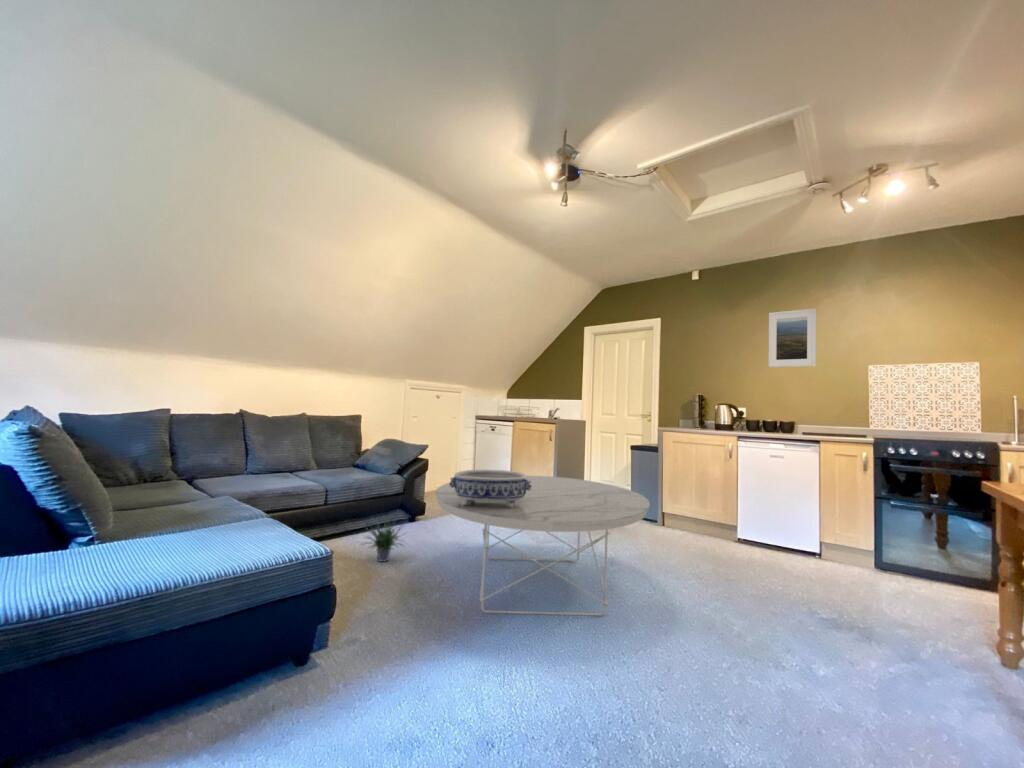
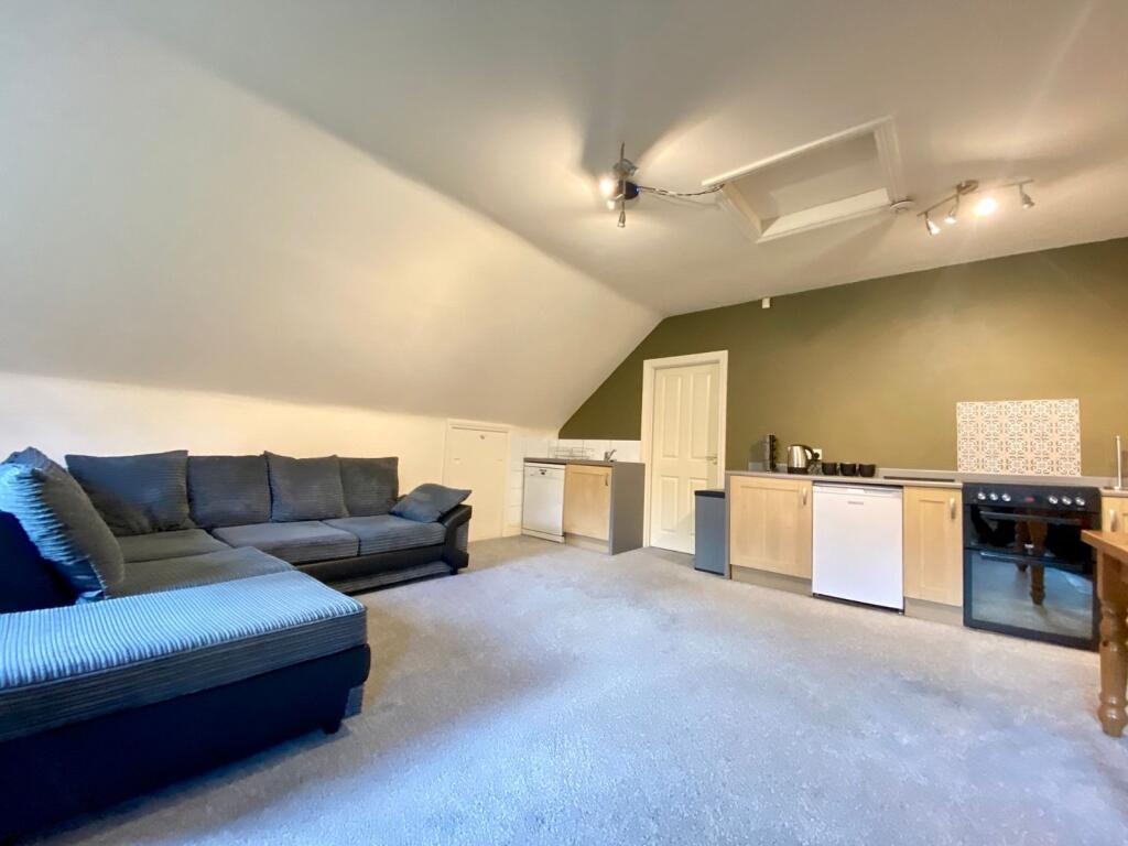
- decorative bowl (490, 487)
- potted plant (386, 535)
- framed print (791, 338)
- coffee table (539, 530)
